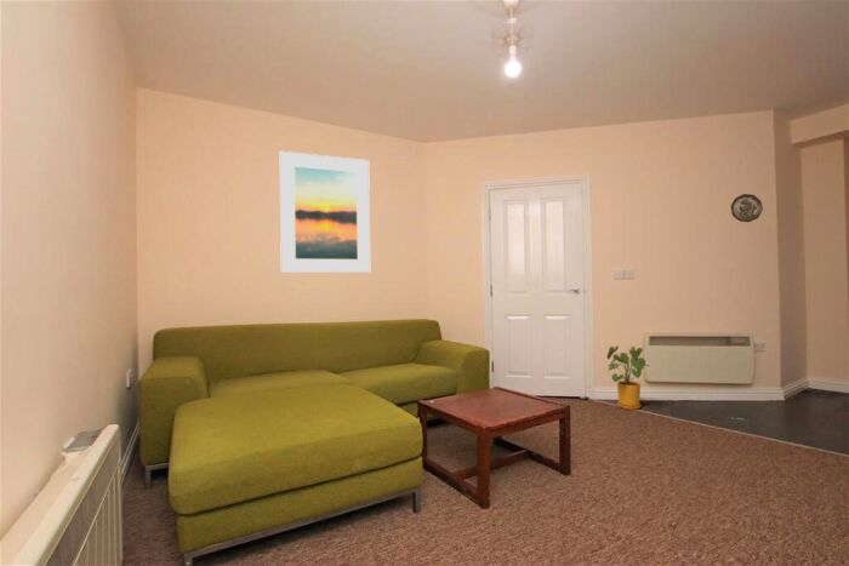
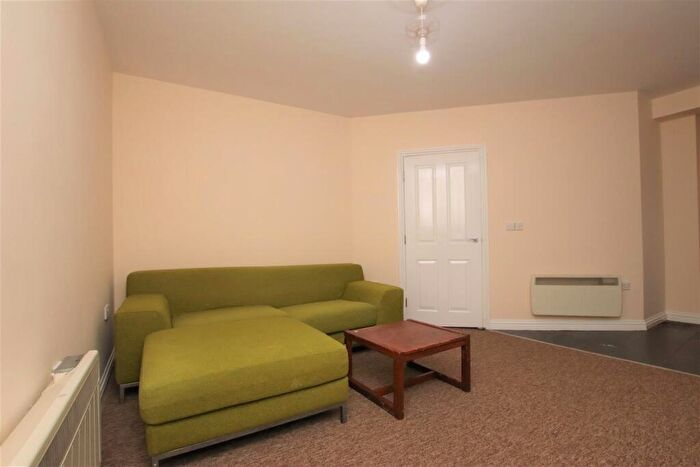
- house plant (626, 377)
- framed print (326, 213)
- decorative plate (746, 207)
